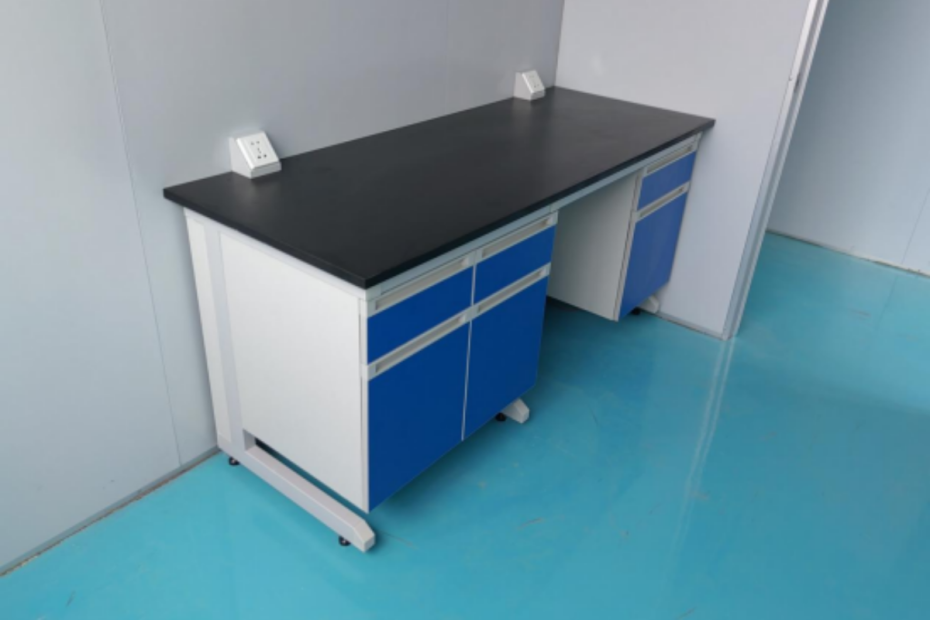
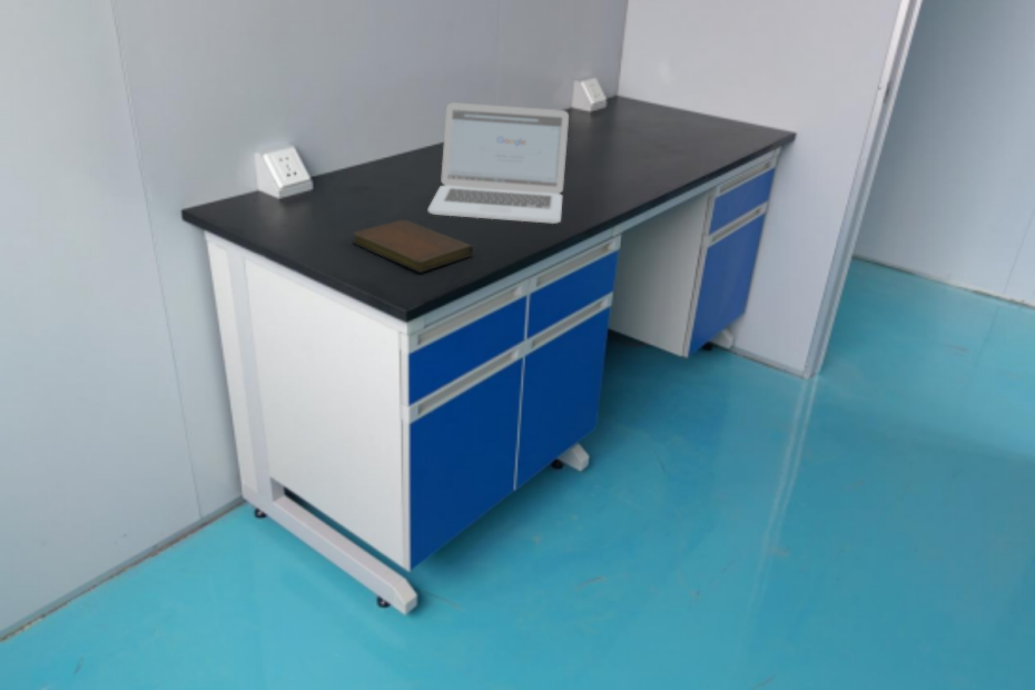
+ laptop (501, 161)
+ notebook (412, 244)
